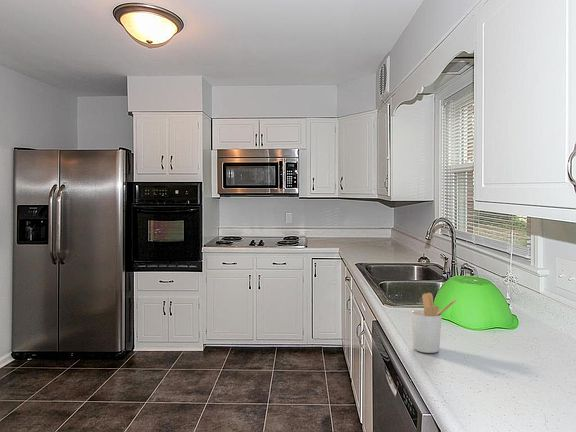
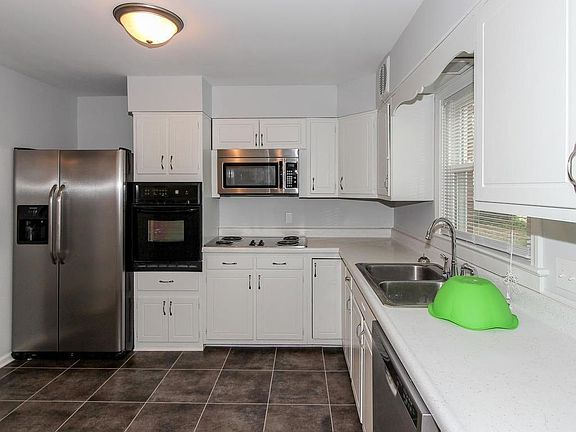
- utensil holder (434, 322)
